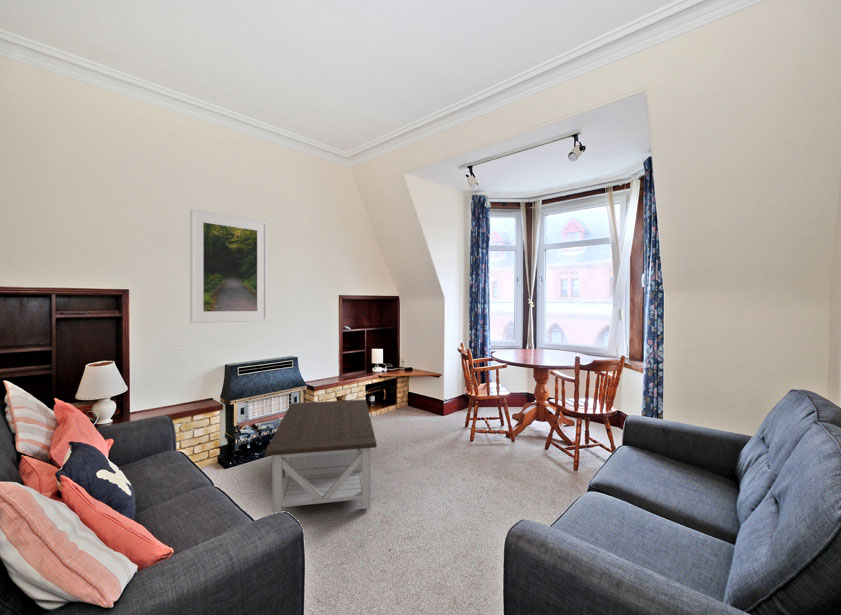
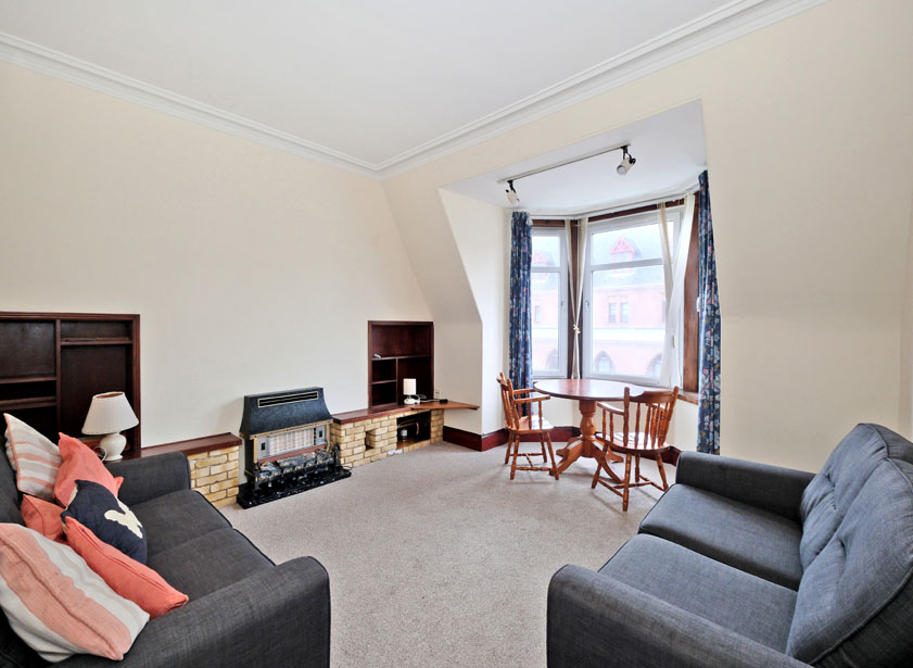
- coffee table (326, 447)
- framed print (231, 269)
